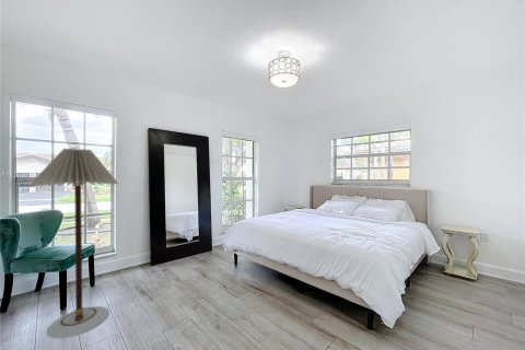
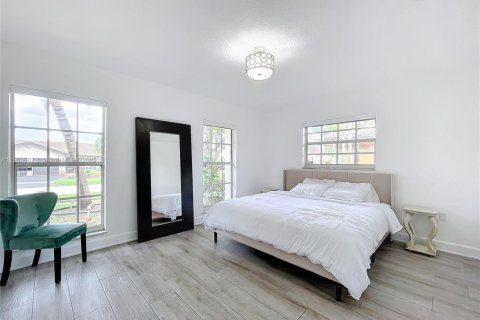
- floor lamp (78, 235)
